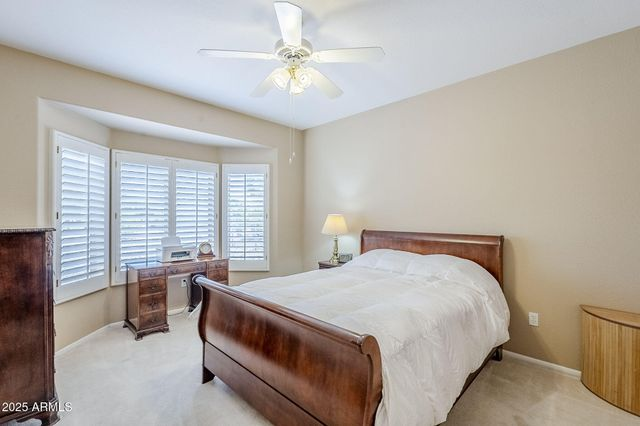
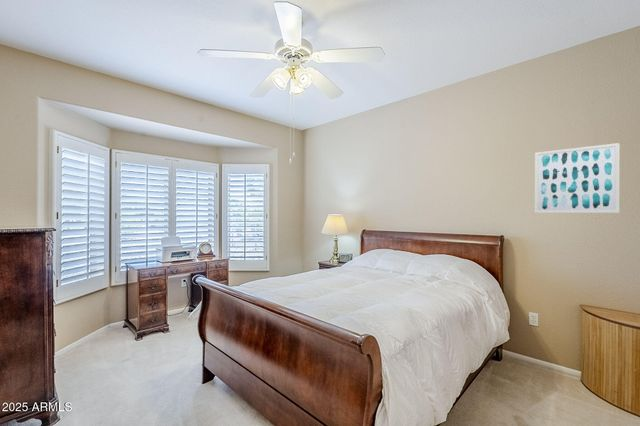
+ wall art (573, 180)
